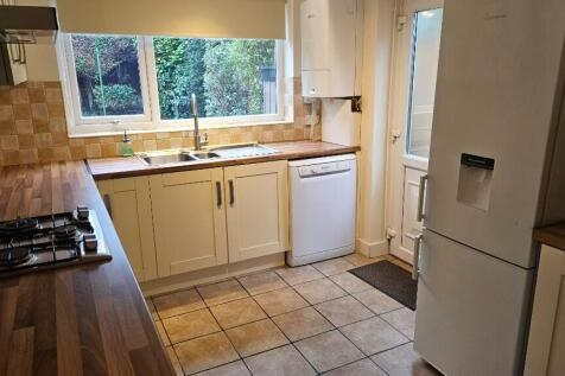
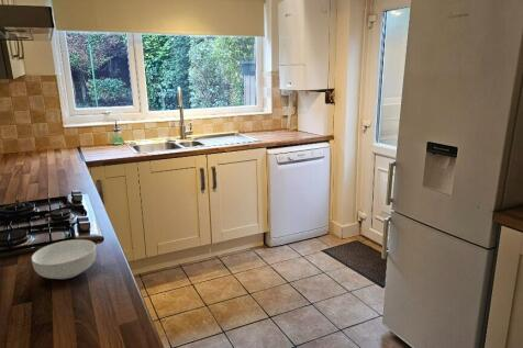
+ cereal bowl (66, 261)
